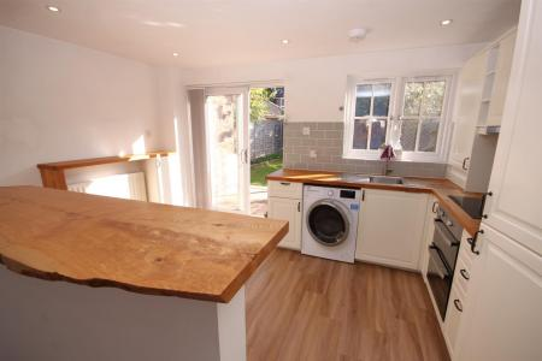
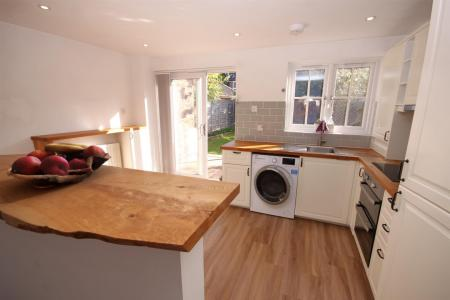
+ fruit basket (64, 160)
